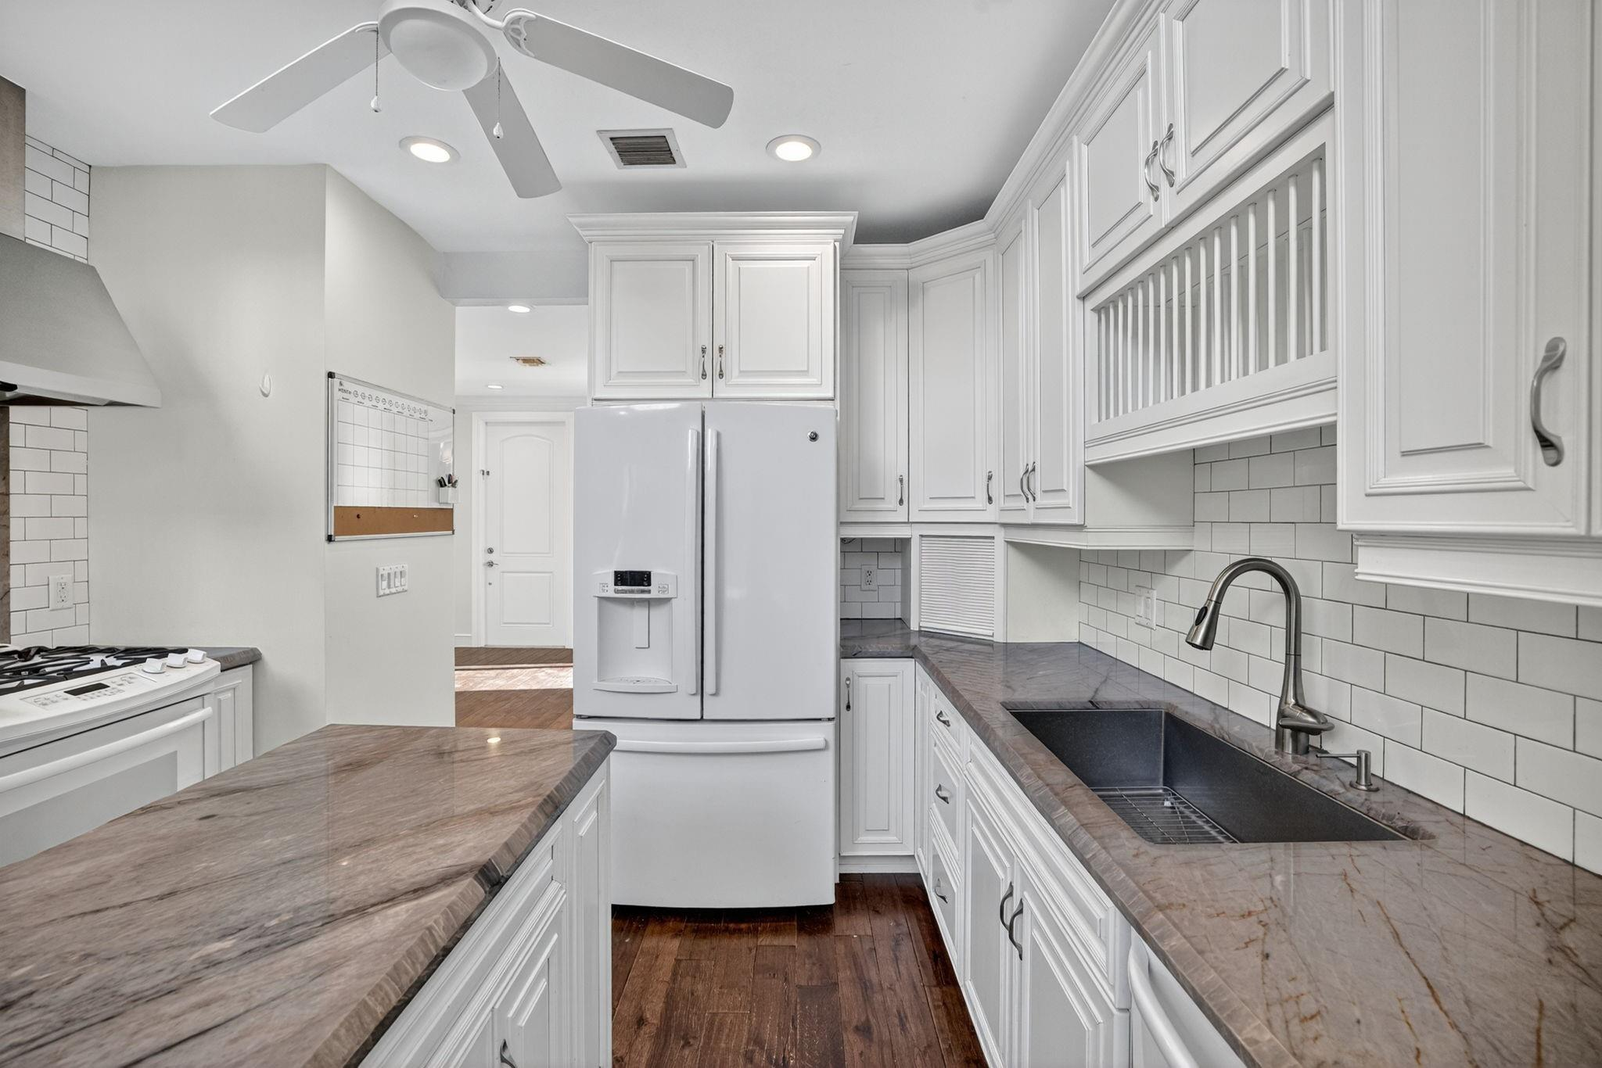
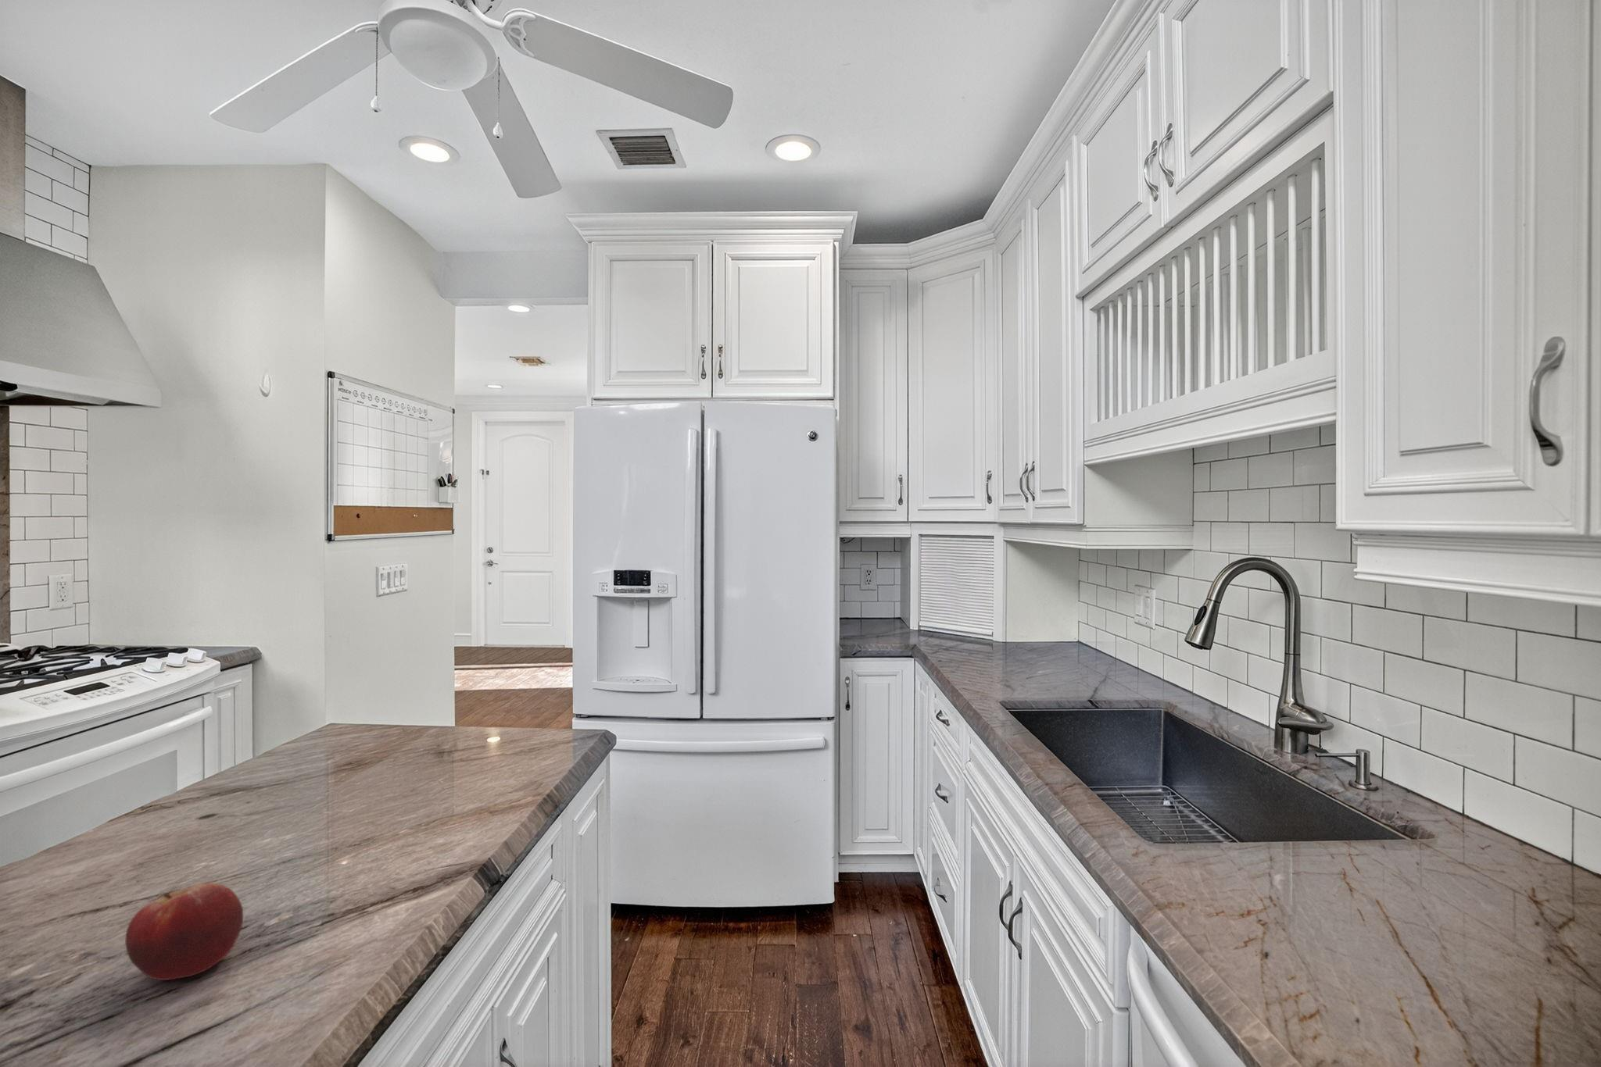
+ fruit (186, 928)
